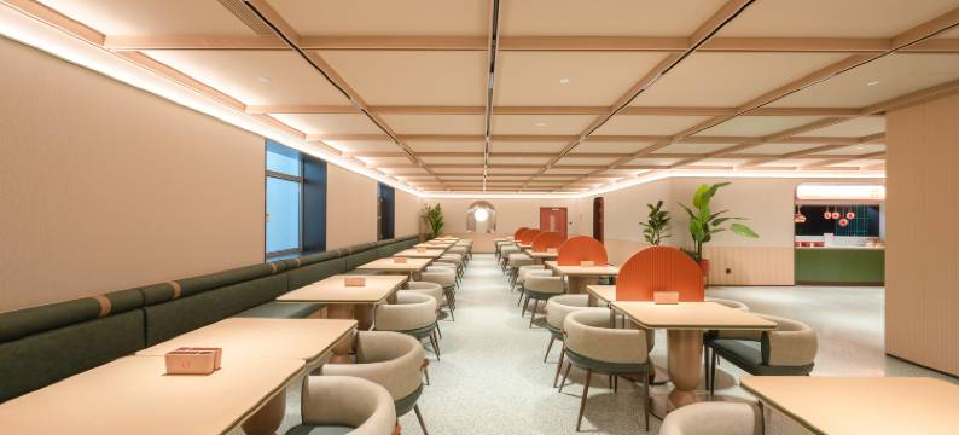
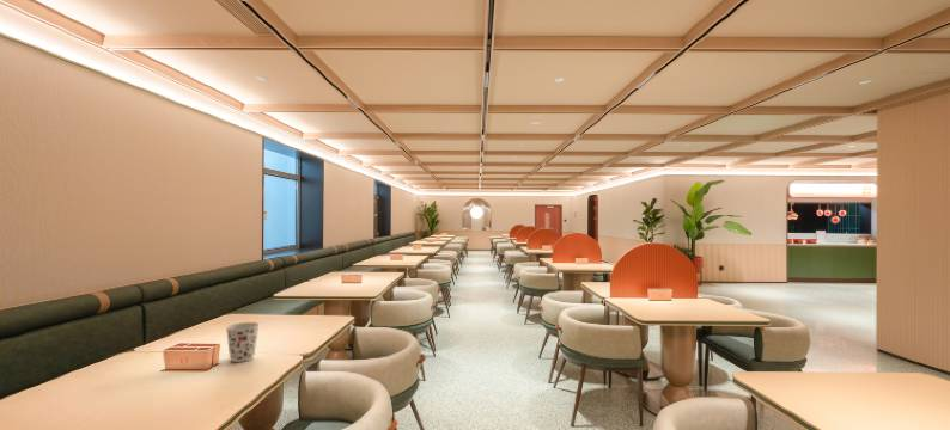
+ cup (242, 342)
